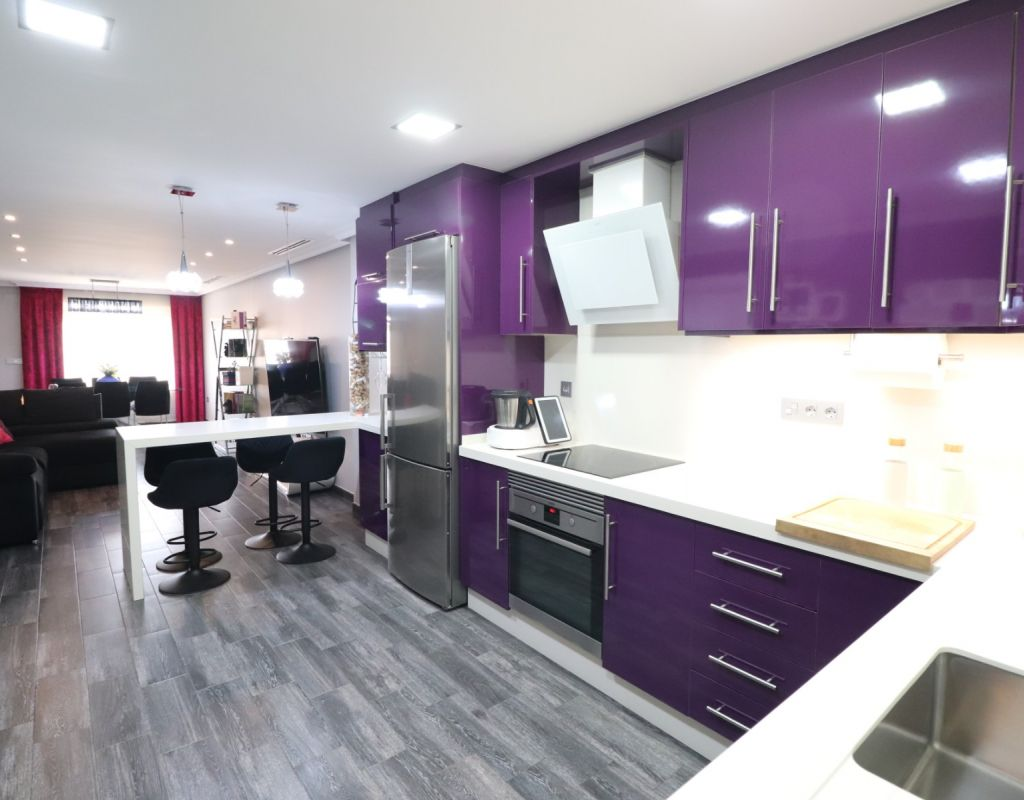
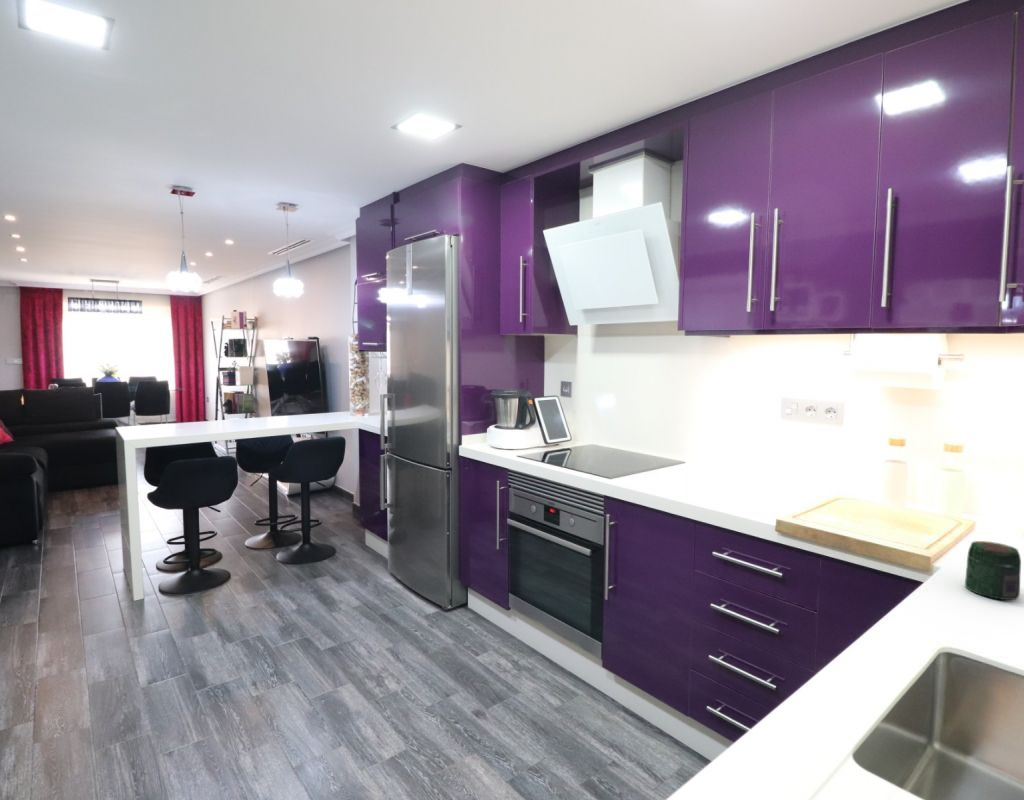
+ jar (993, 569)
